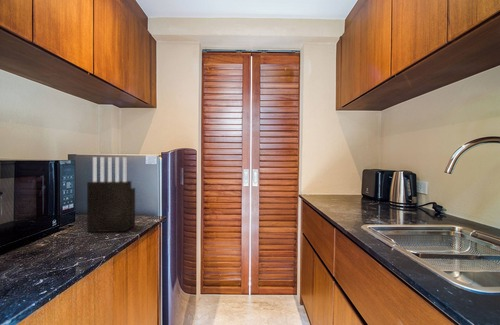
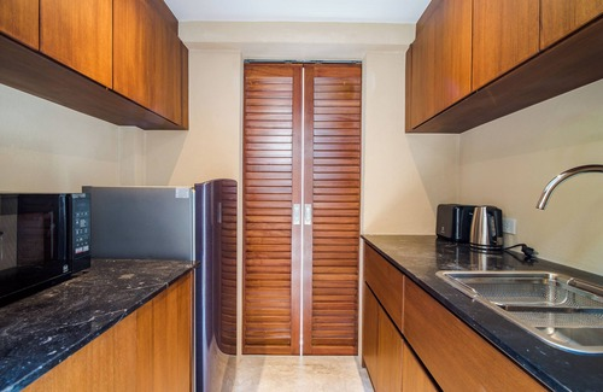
- knife block (113, 192)
